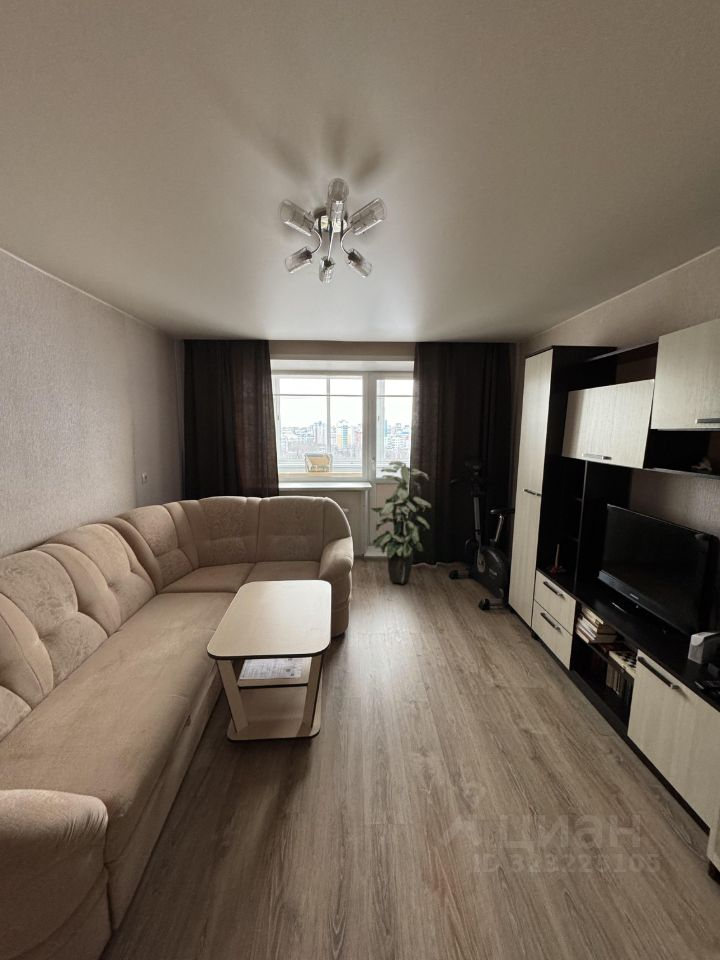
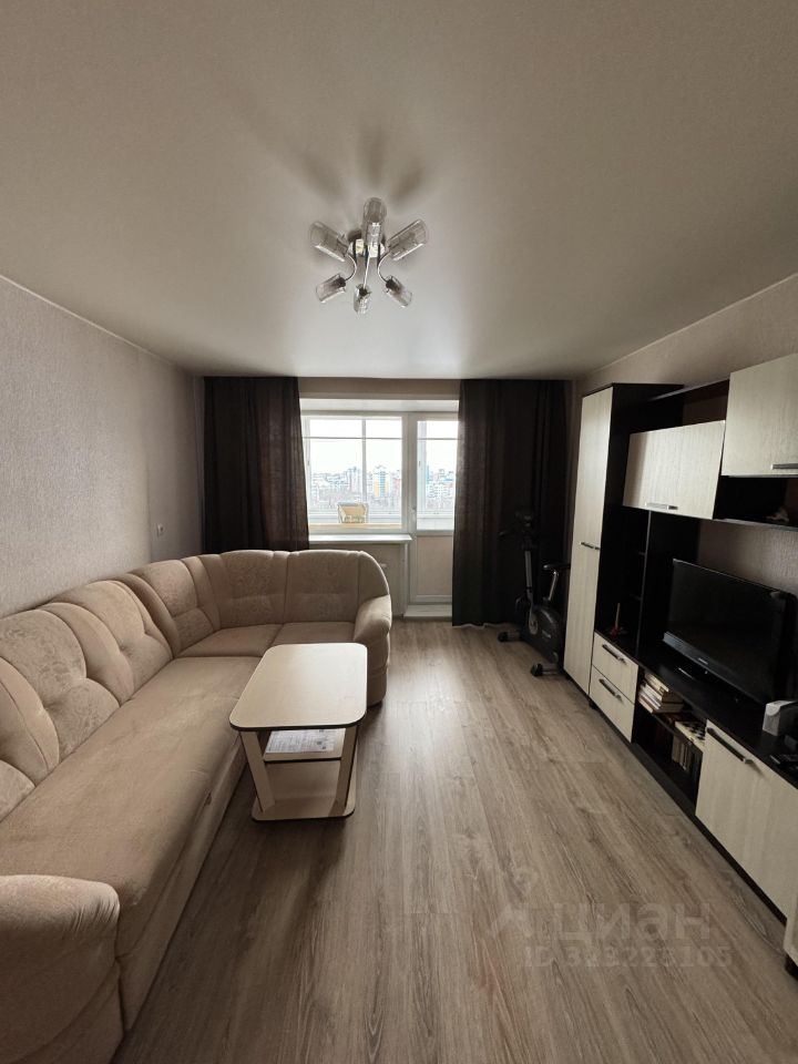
- indoor plant (399, 521)
